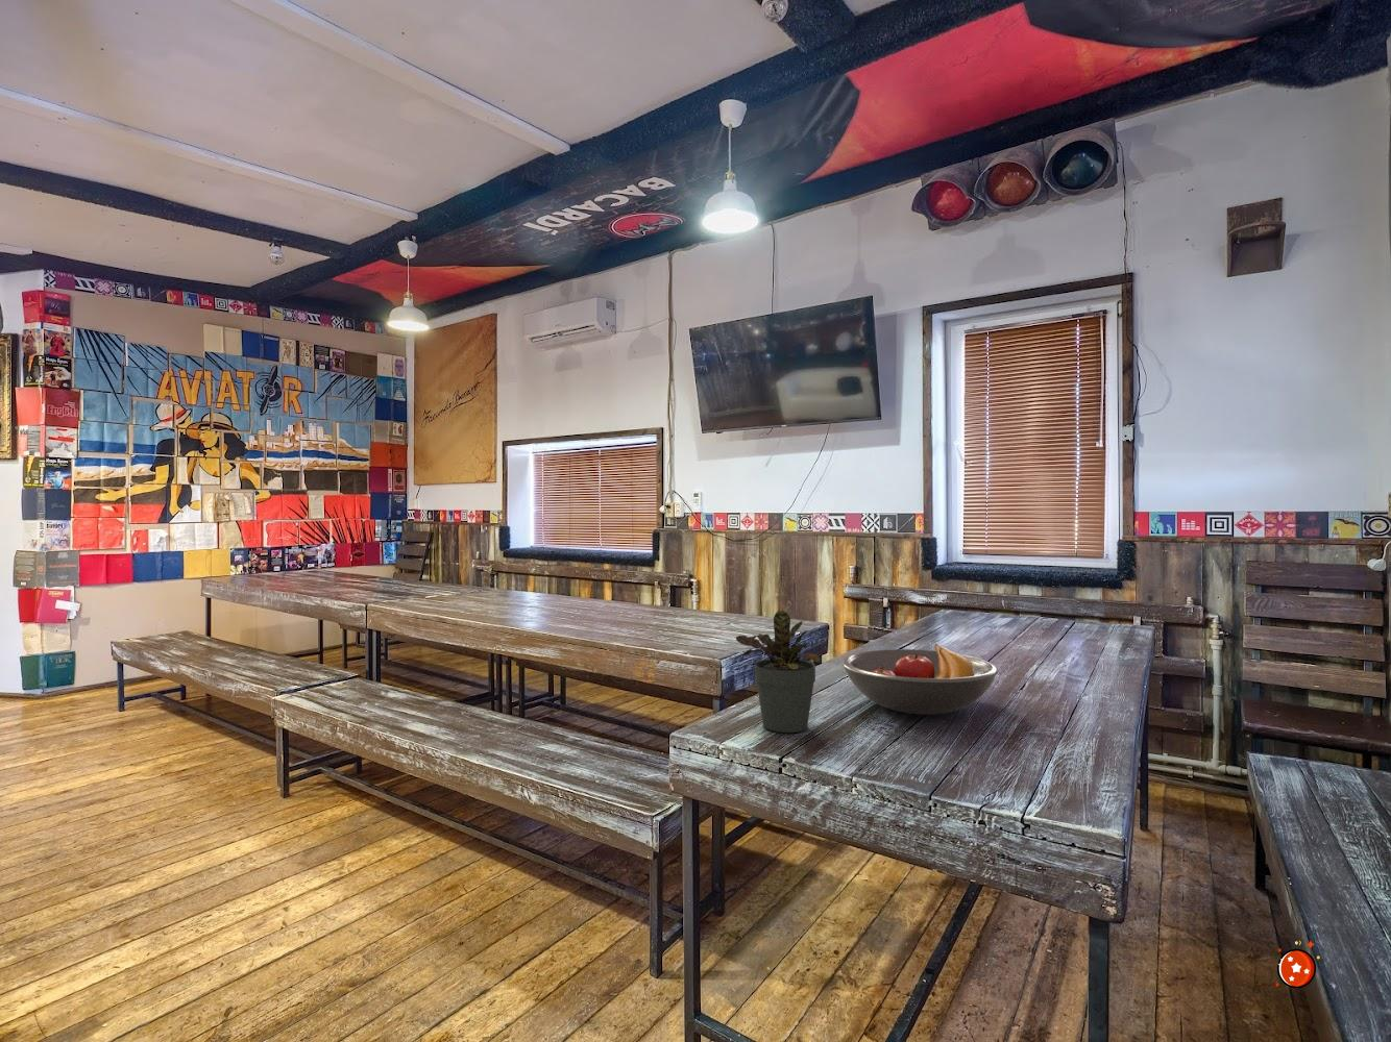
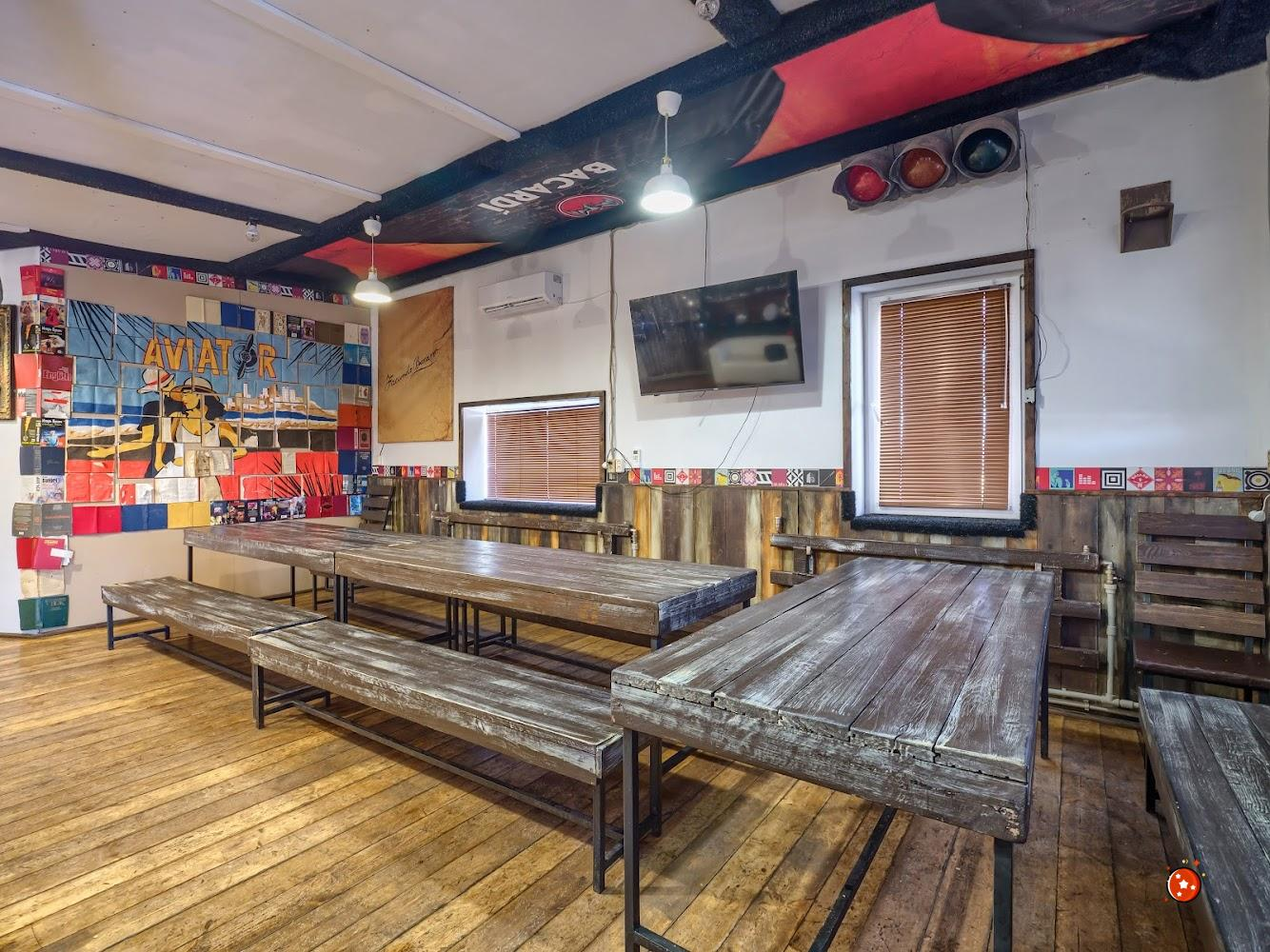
- fruit bowl (918, 679)
- potted plant (775, 668)
